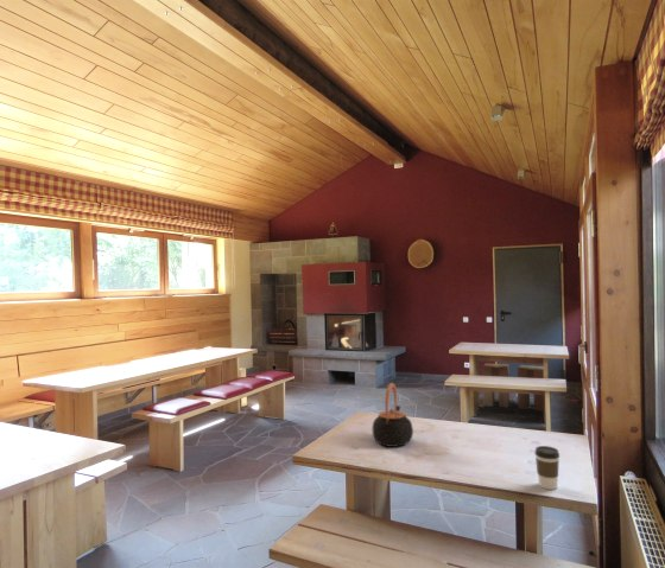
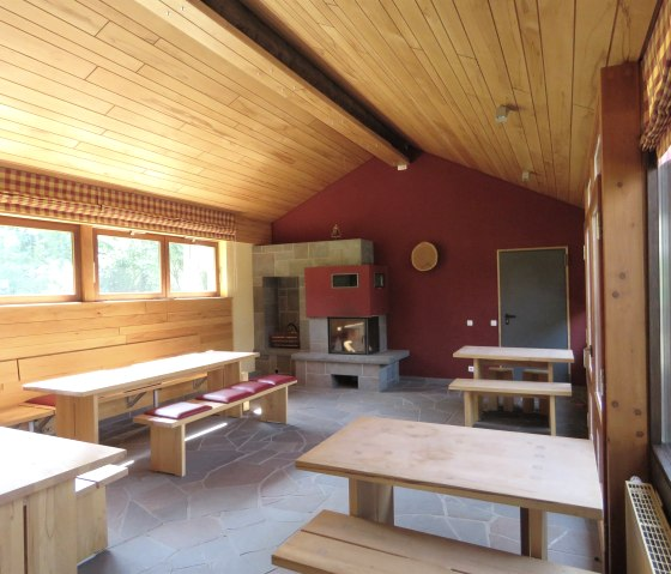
- teapot (392, 410)
- coffee cup (547, 467)
